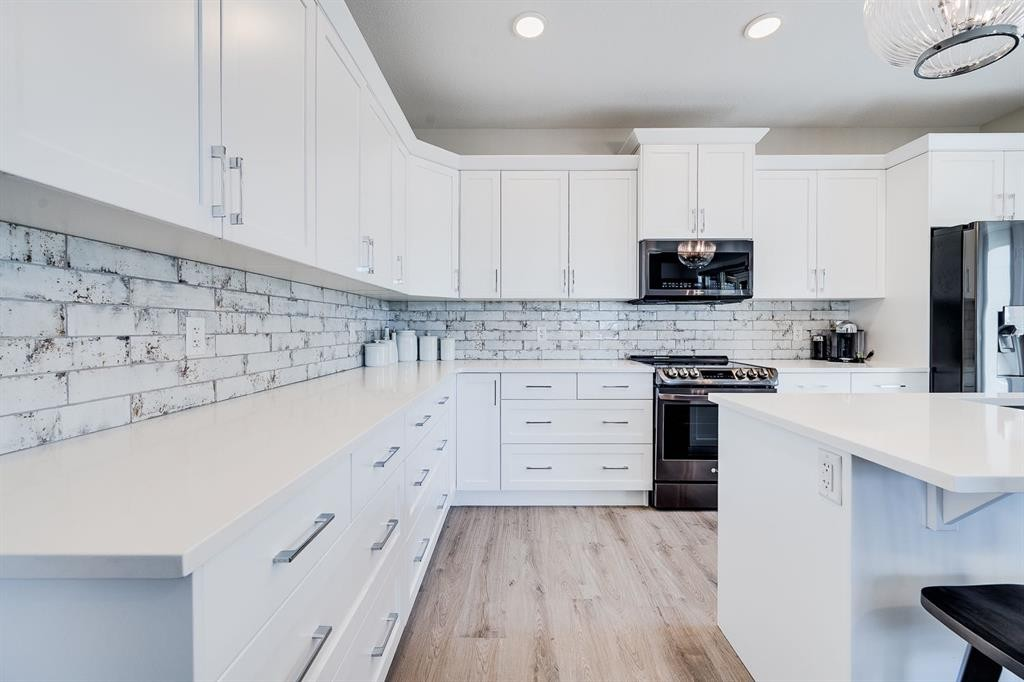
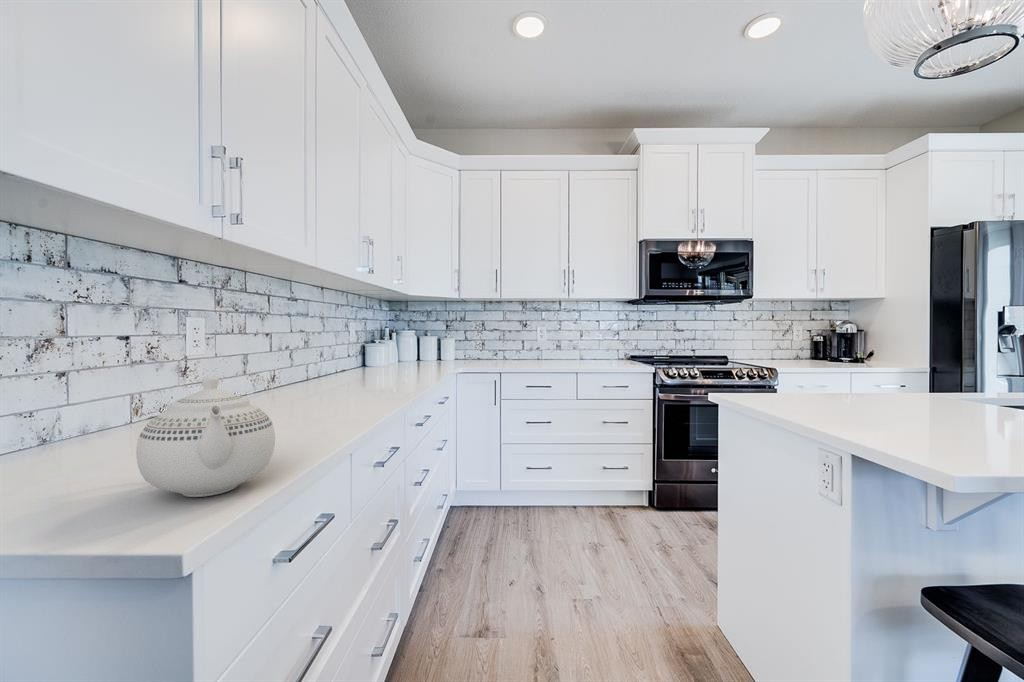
+ teapot (210, 432)
